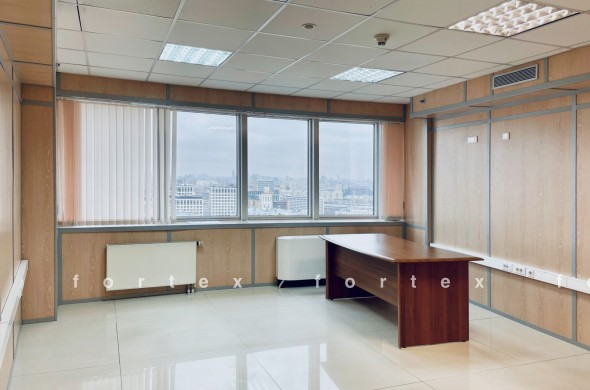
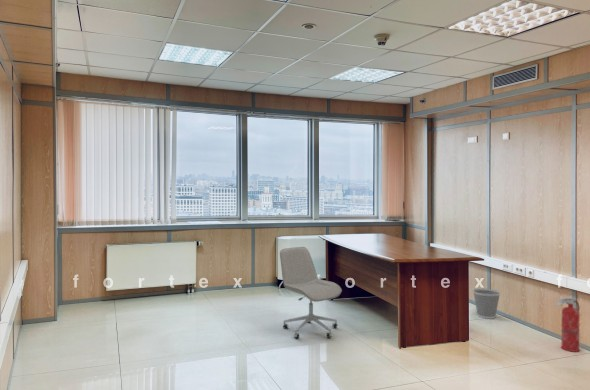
+ fire extinguisher (568, 323)
+ wastebasket (486, 303)
+ office chair (310, 290)
